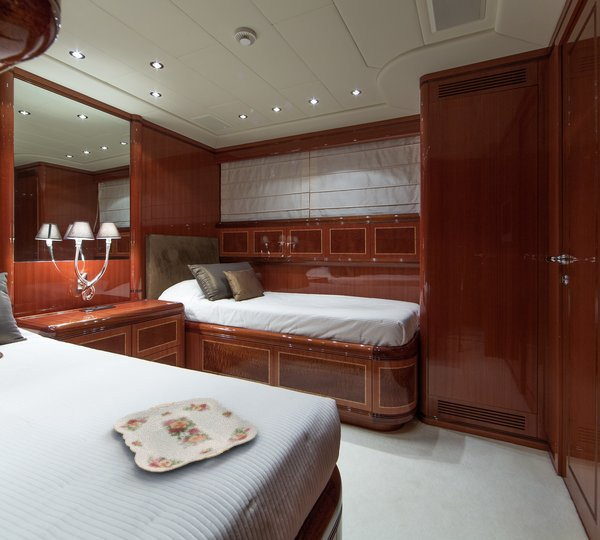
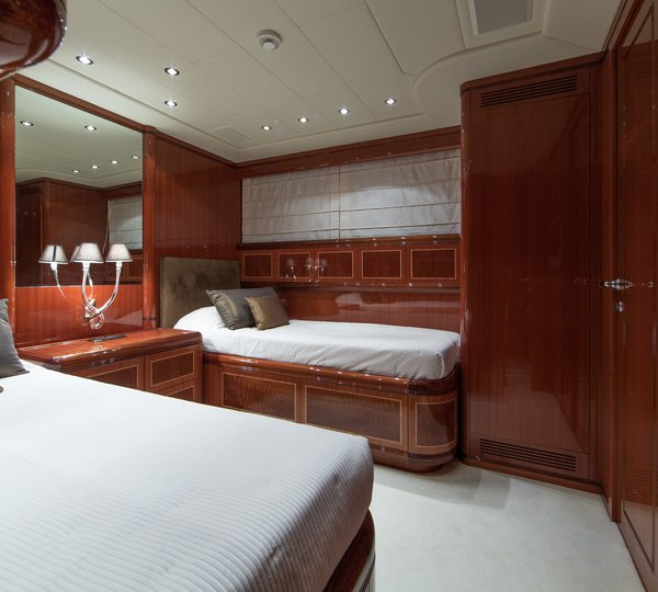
- serving tray (184, 428)
